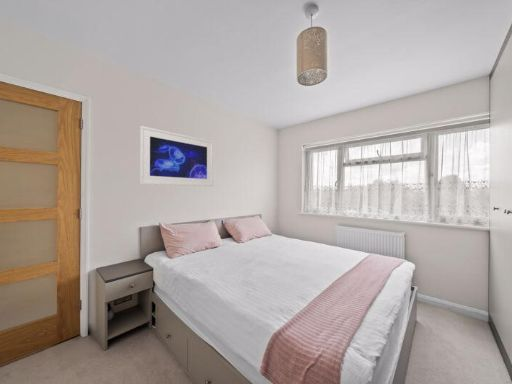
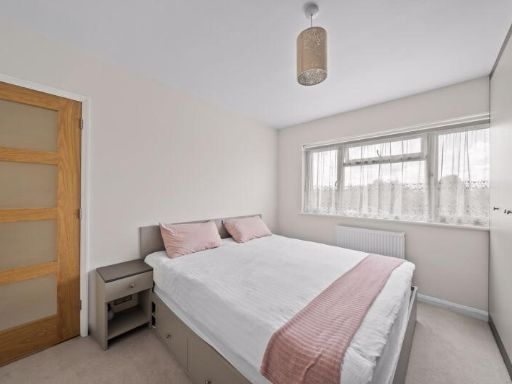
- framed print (181, 160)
